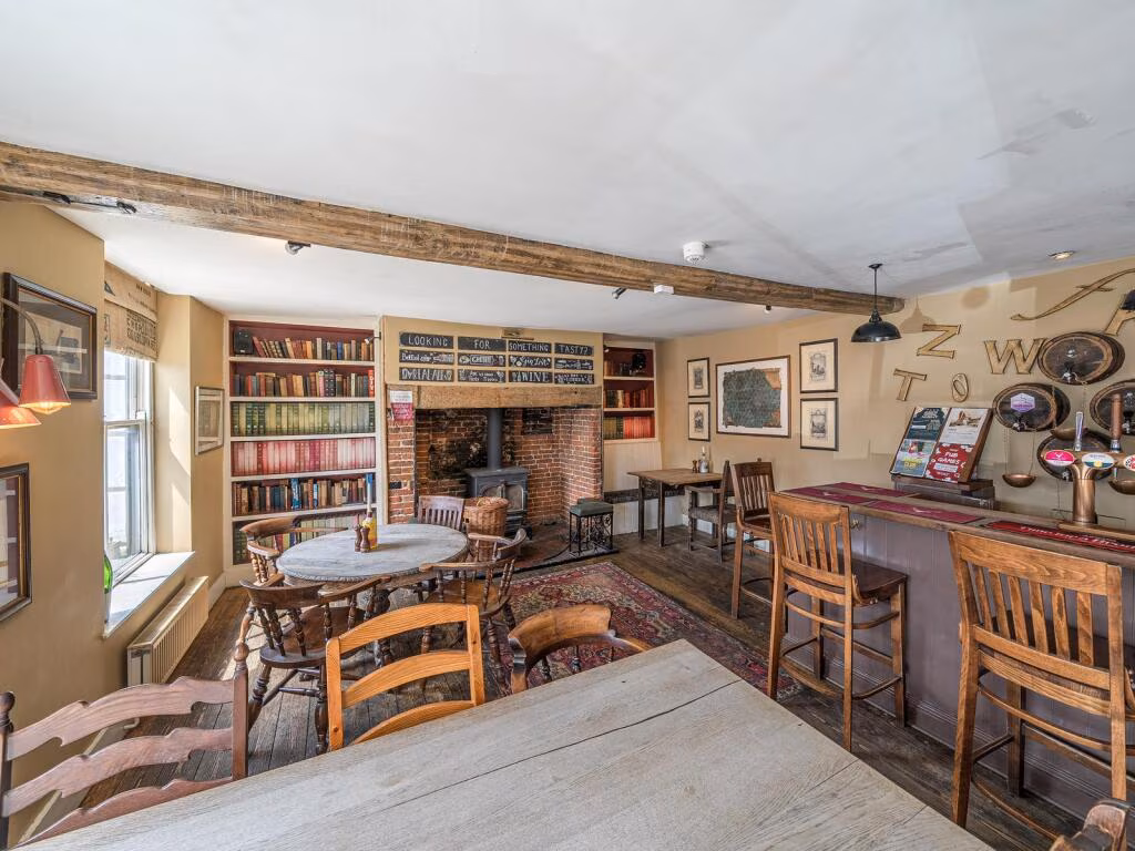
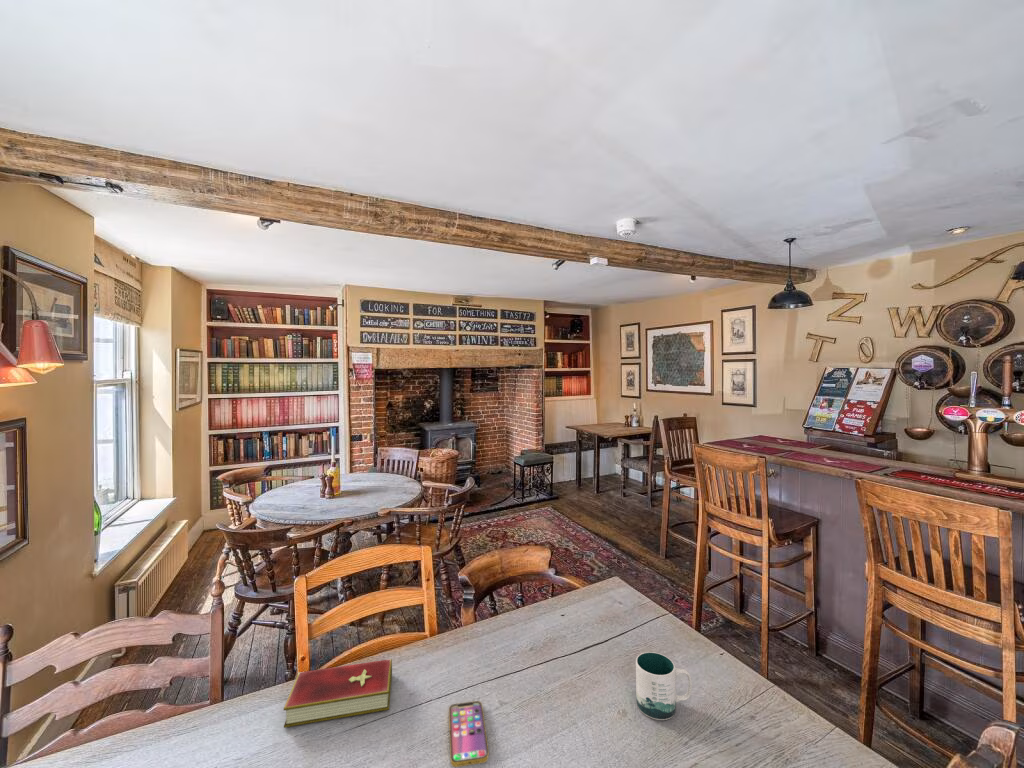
+ smartphone (467, 731)
+ hardcover book (342, 689)
+ mug (664, 684)
